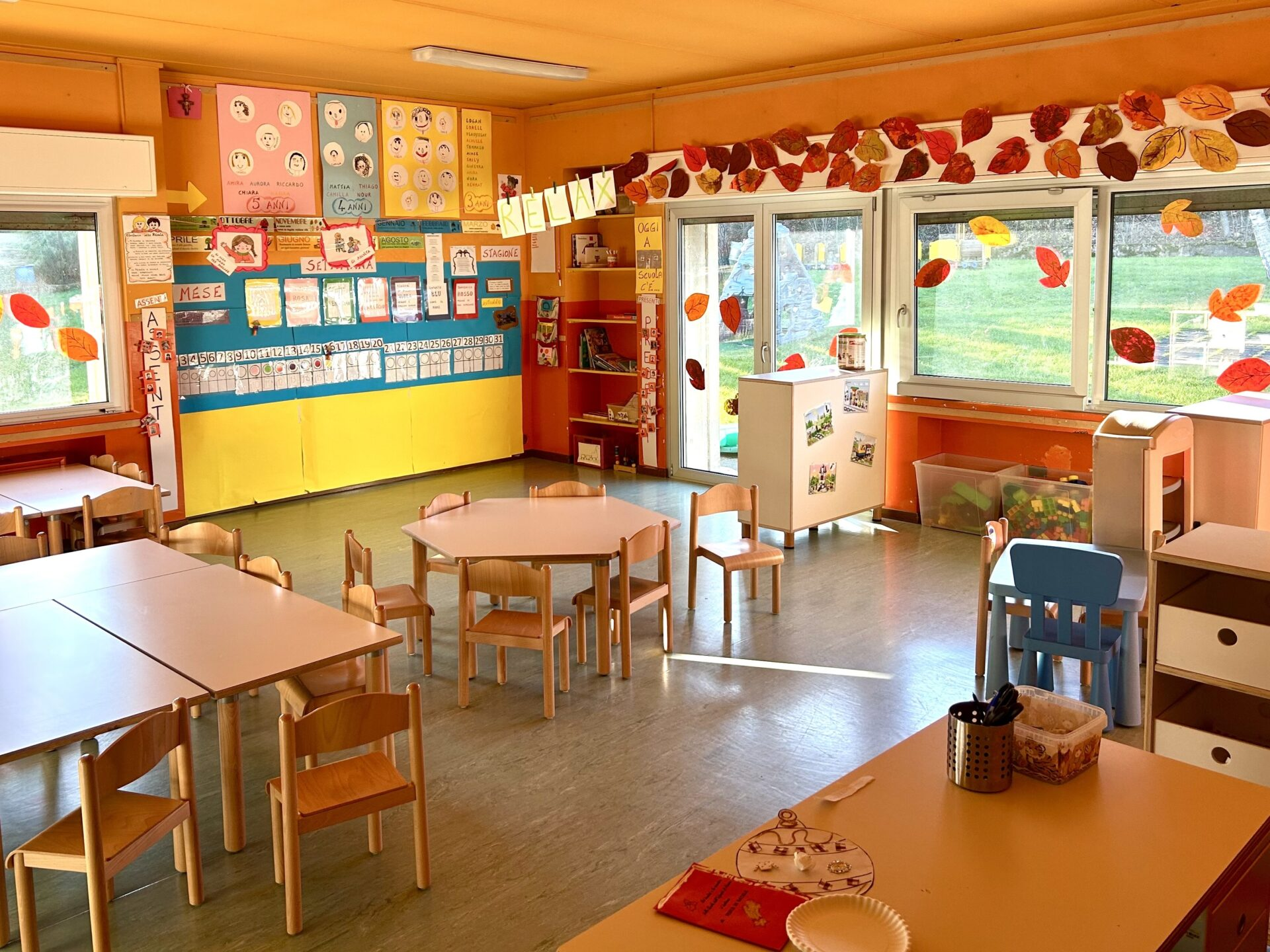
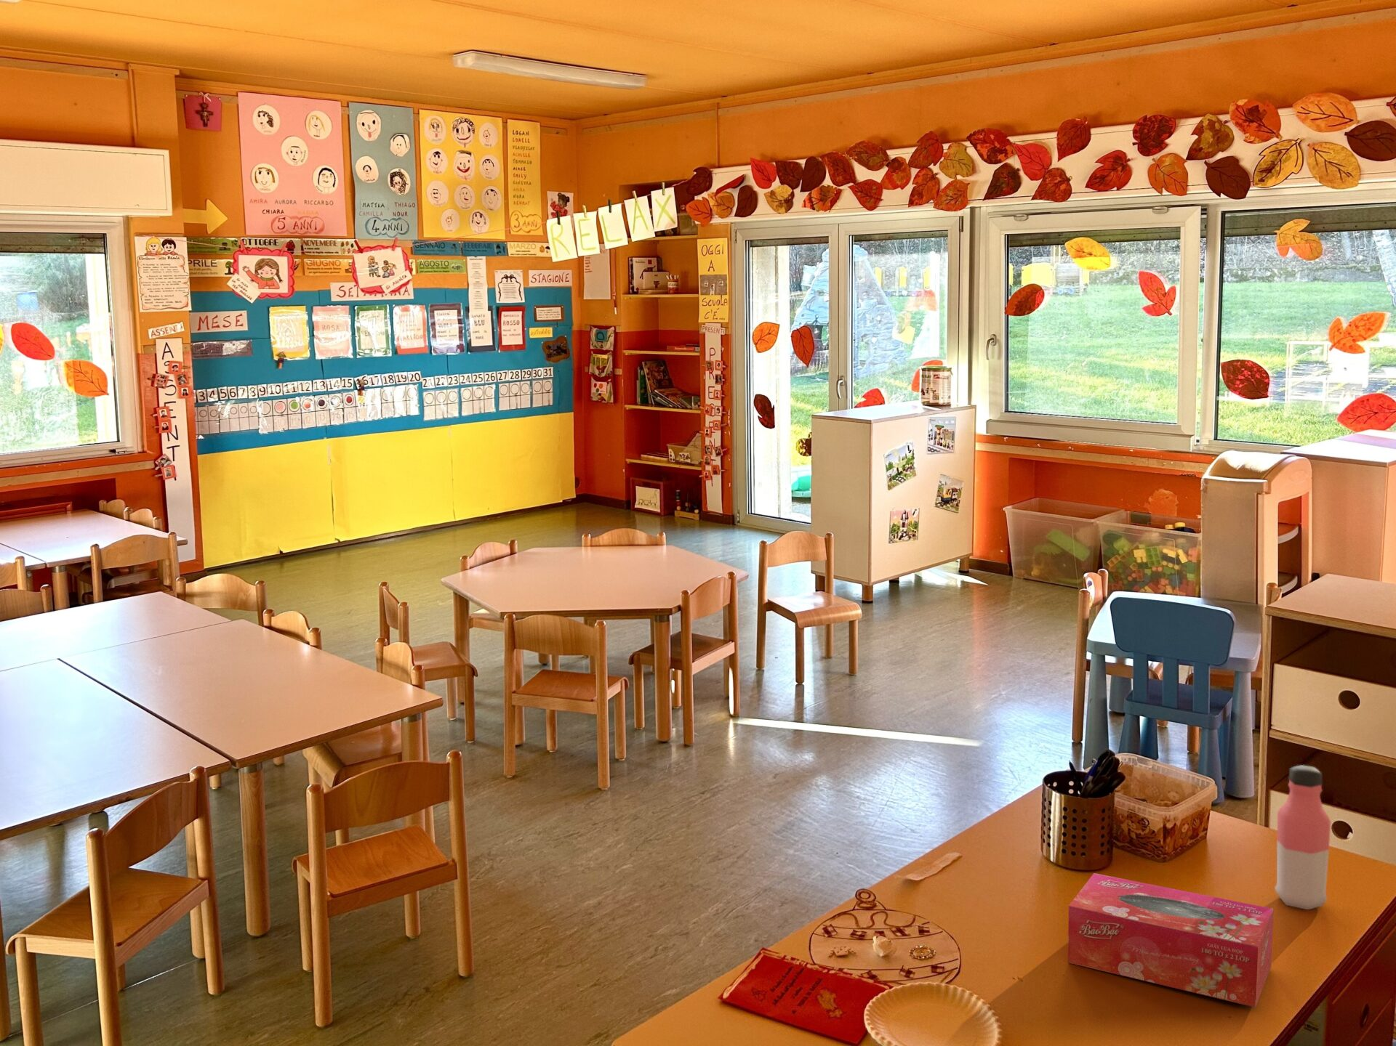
+ water bottle (1303, 835)
+ tissue box (1170, 936)
